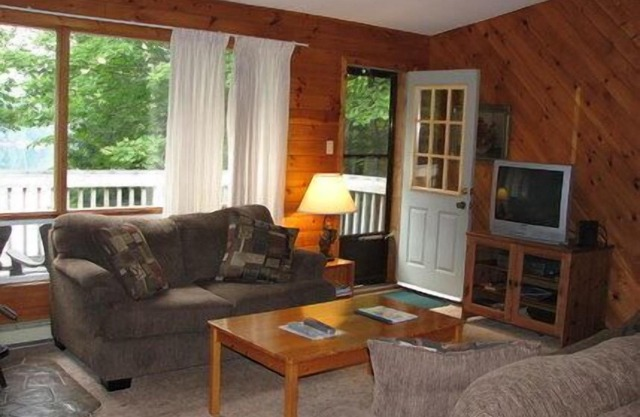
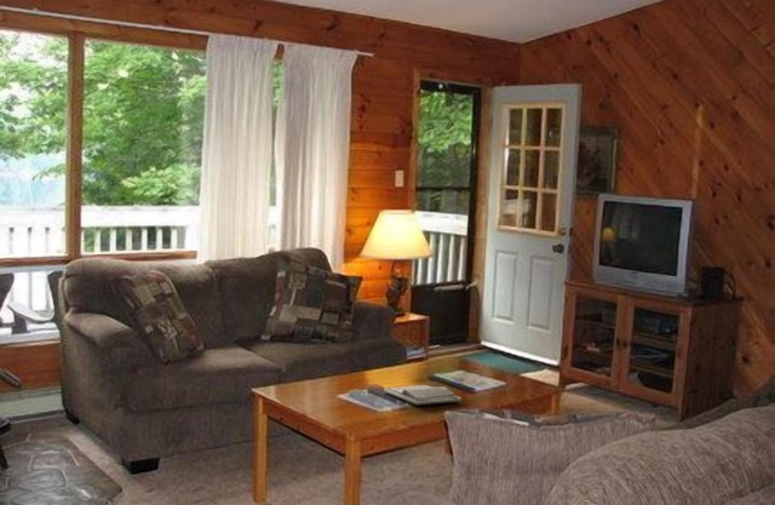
+ book (421, 392)
